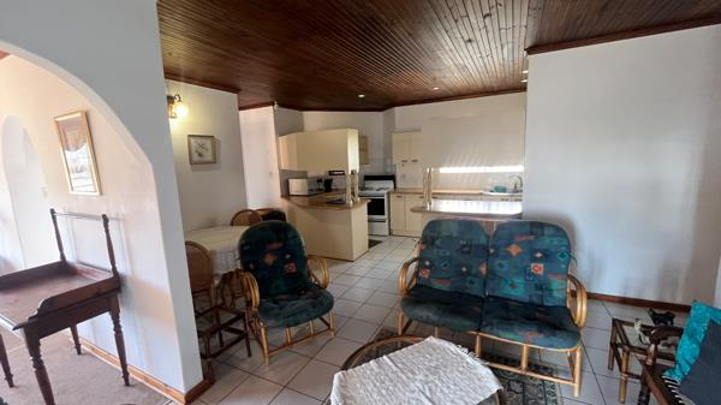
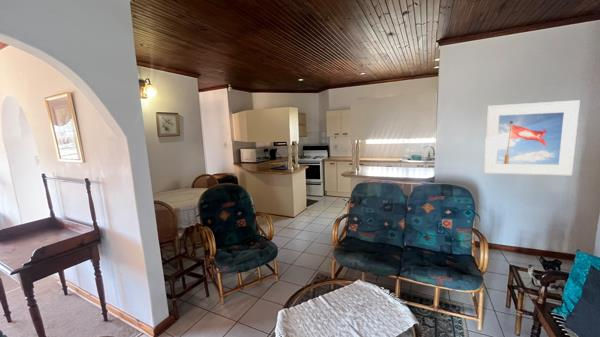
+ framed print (528, 139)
